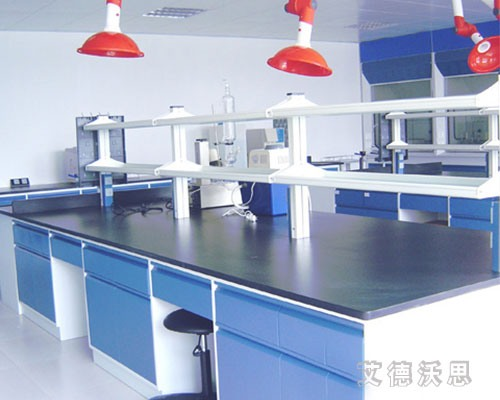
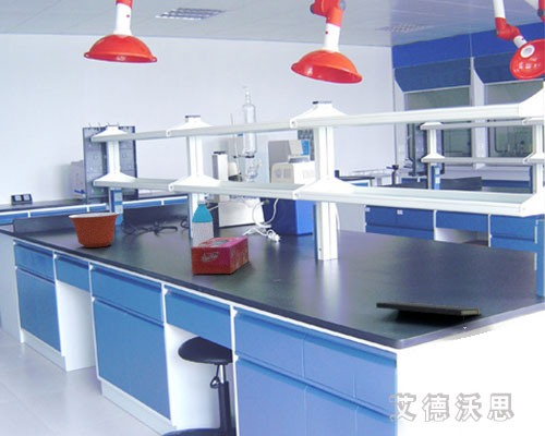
+ notepad (428, 308)
+ mixing bowl (95, 230)
+ tissue box (220, 254)
+ water bottle (203, 228)
